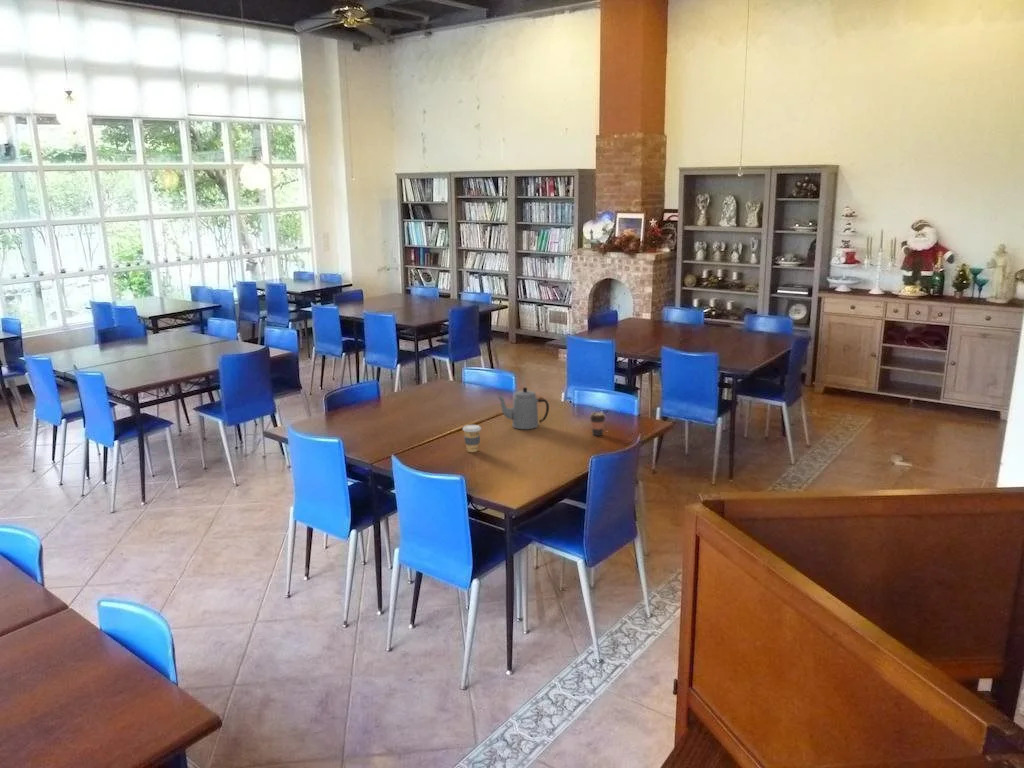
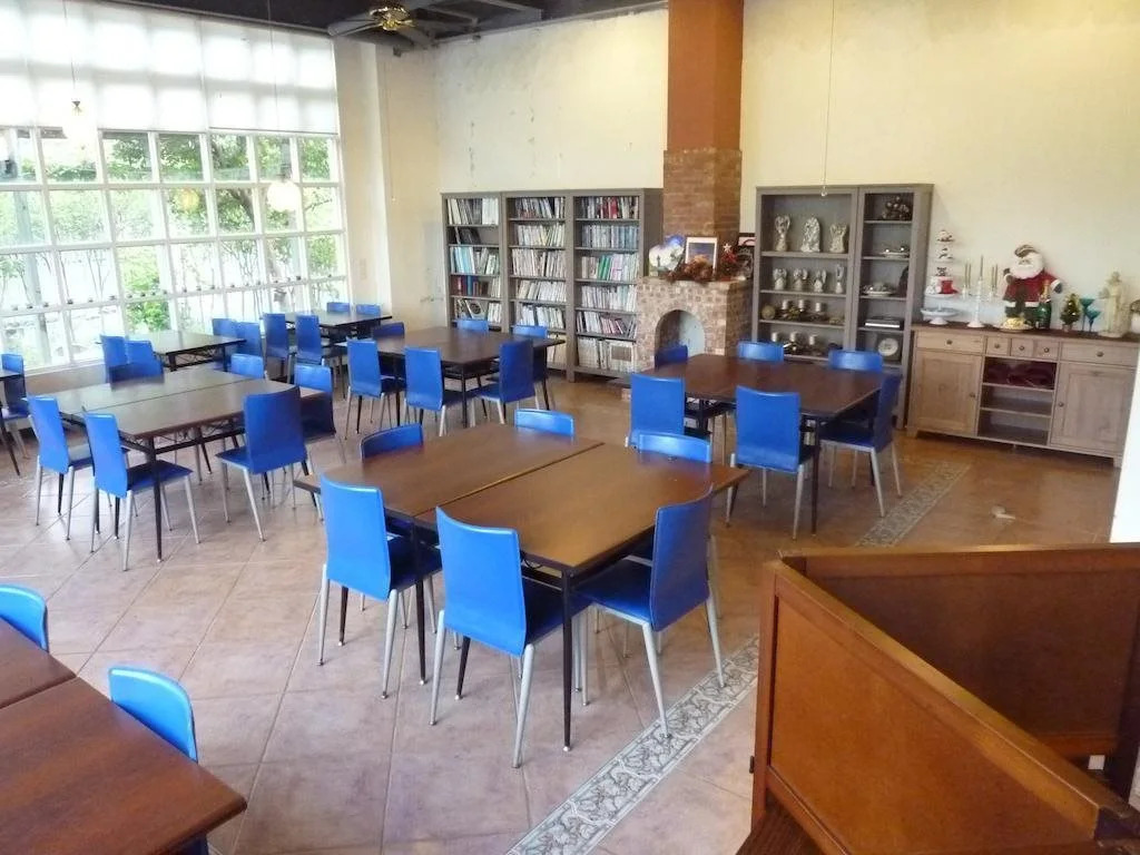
- teapot (523, 406)
- coffee cup (597, 424)
- coffee cup (472, 438)
